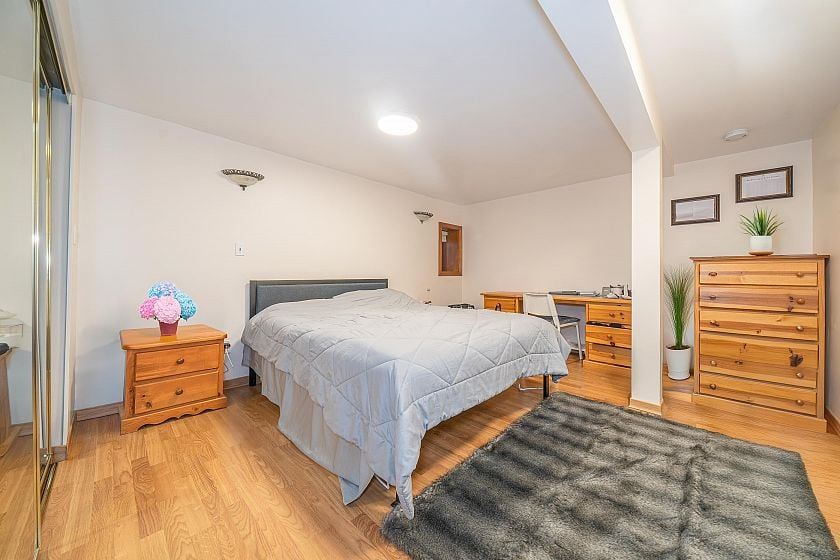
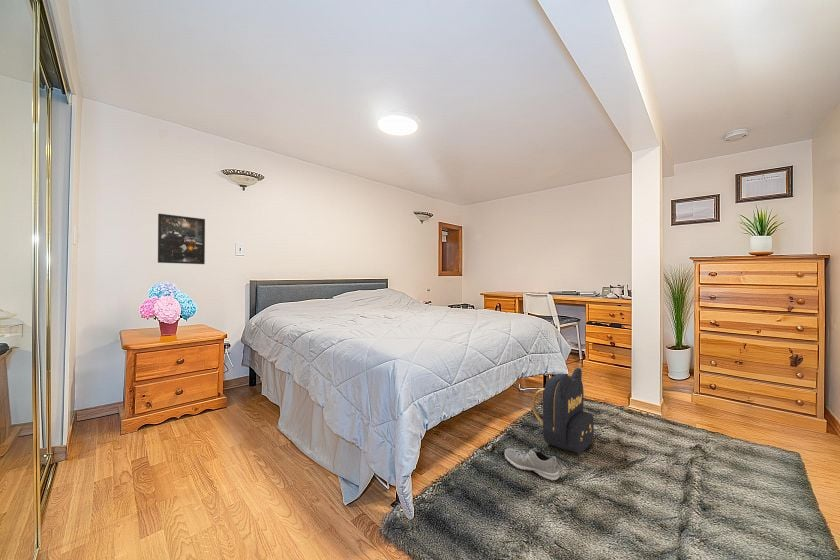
+ sneaker (531, 456)
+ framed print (182, 239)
+ backpack (561, 405)
